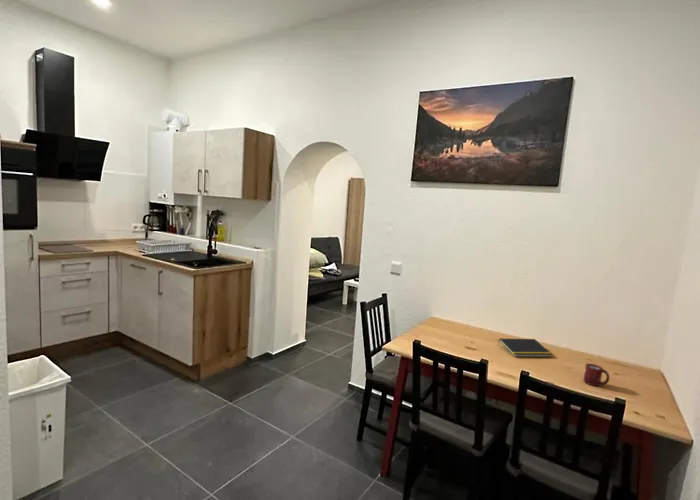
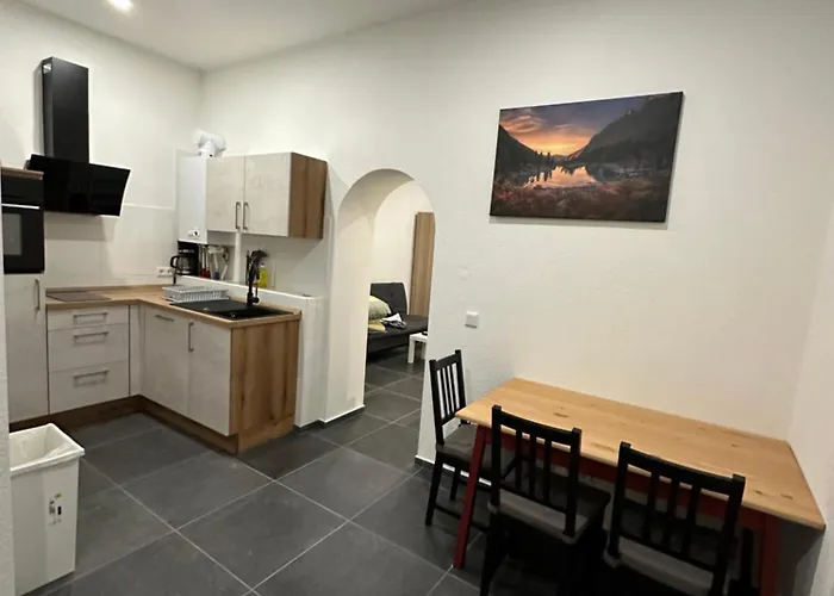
- notepad (525, 347)
- cup (596, 375)
